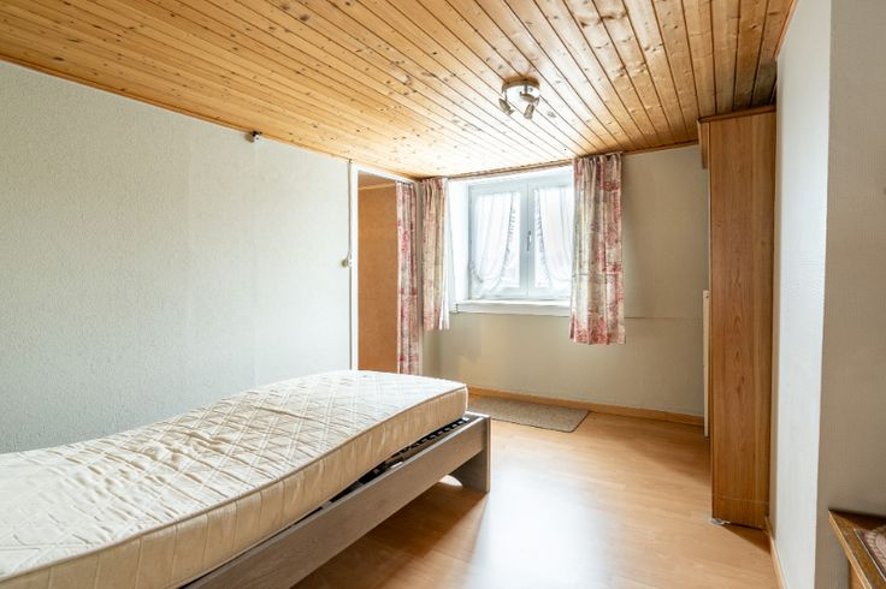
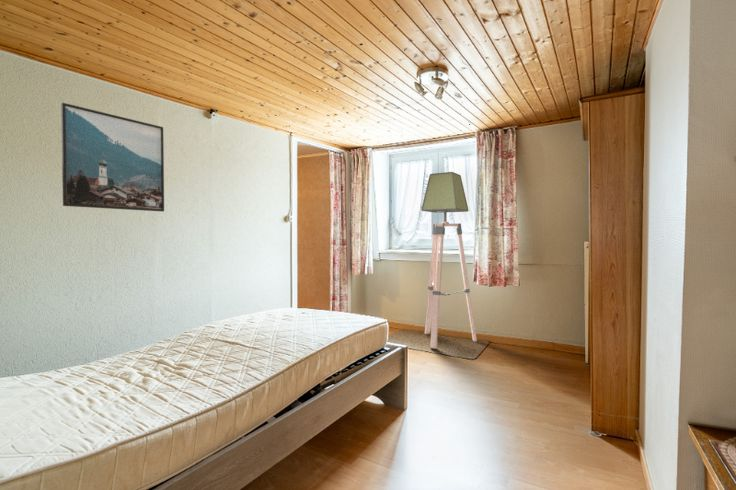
+ floor lamp (441, 257)
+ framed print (117, 162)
